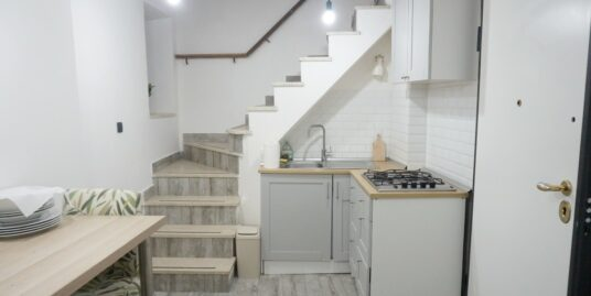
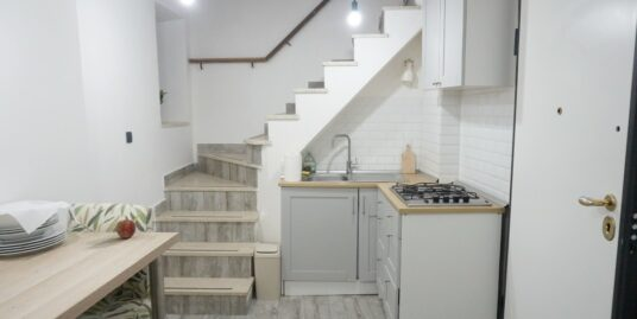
+ apple (126, 228)
